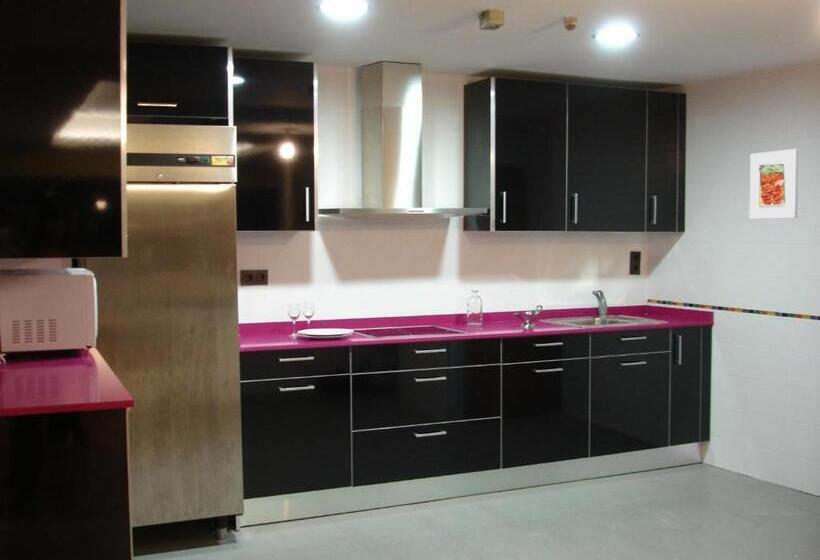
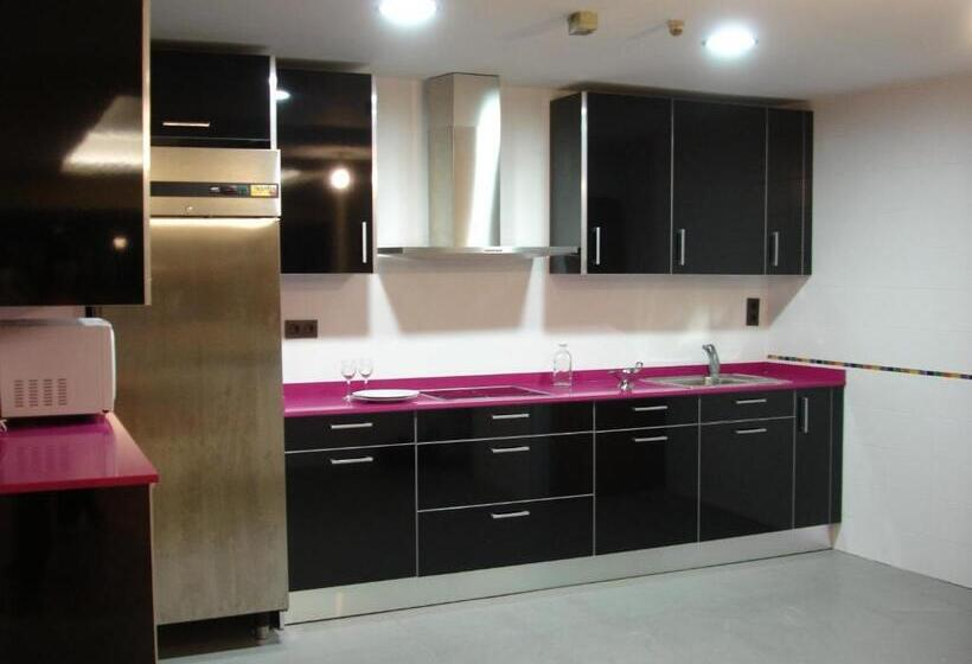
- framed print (773, 185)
